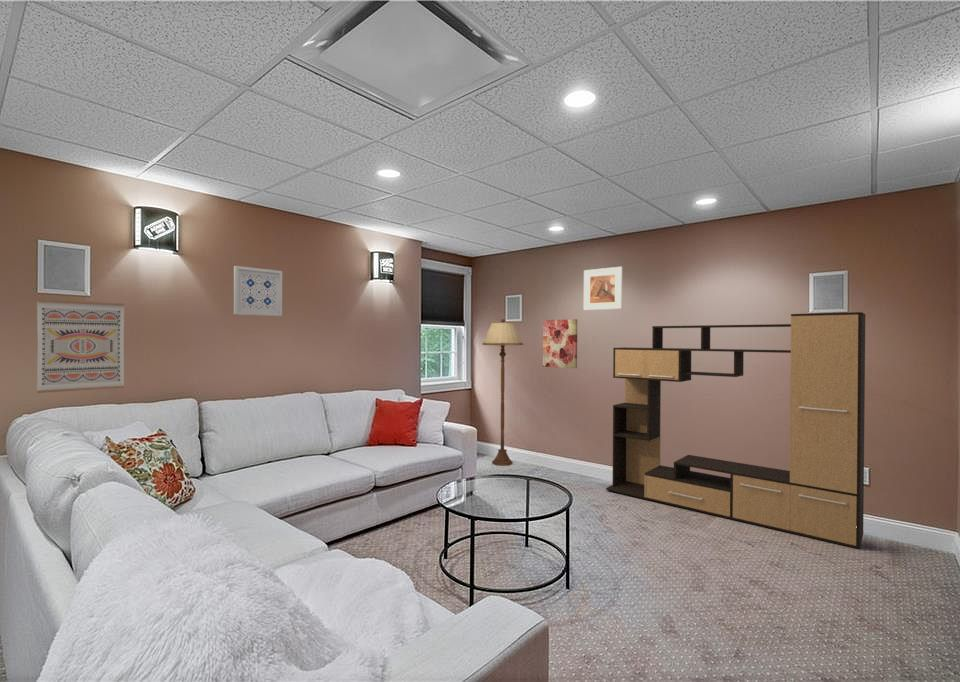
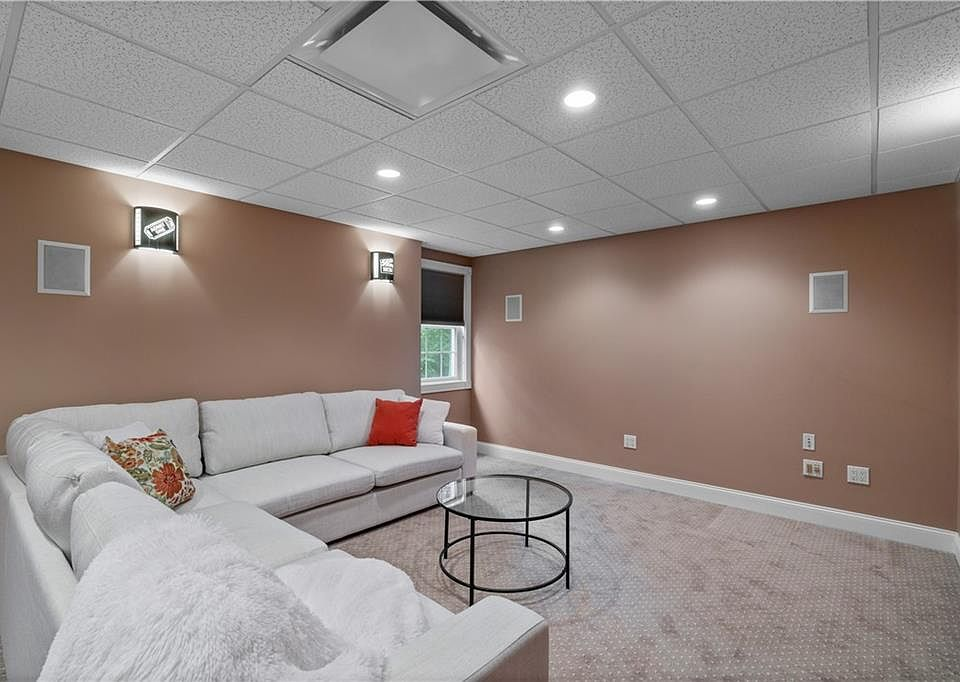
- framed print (602, 289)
- wall art (258, 291)
- wall art (559, 343)
- wall art (82, 346)
- media console (725, 376)
- floor lamp (502, 391)
